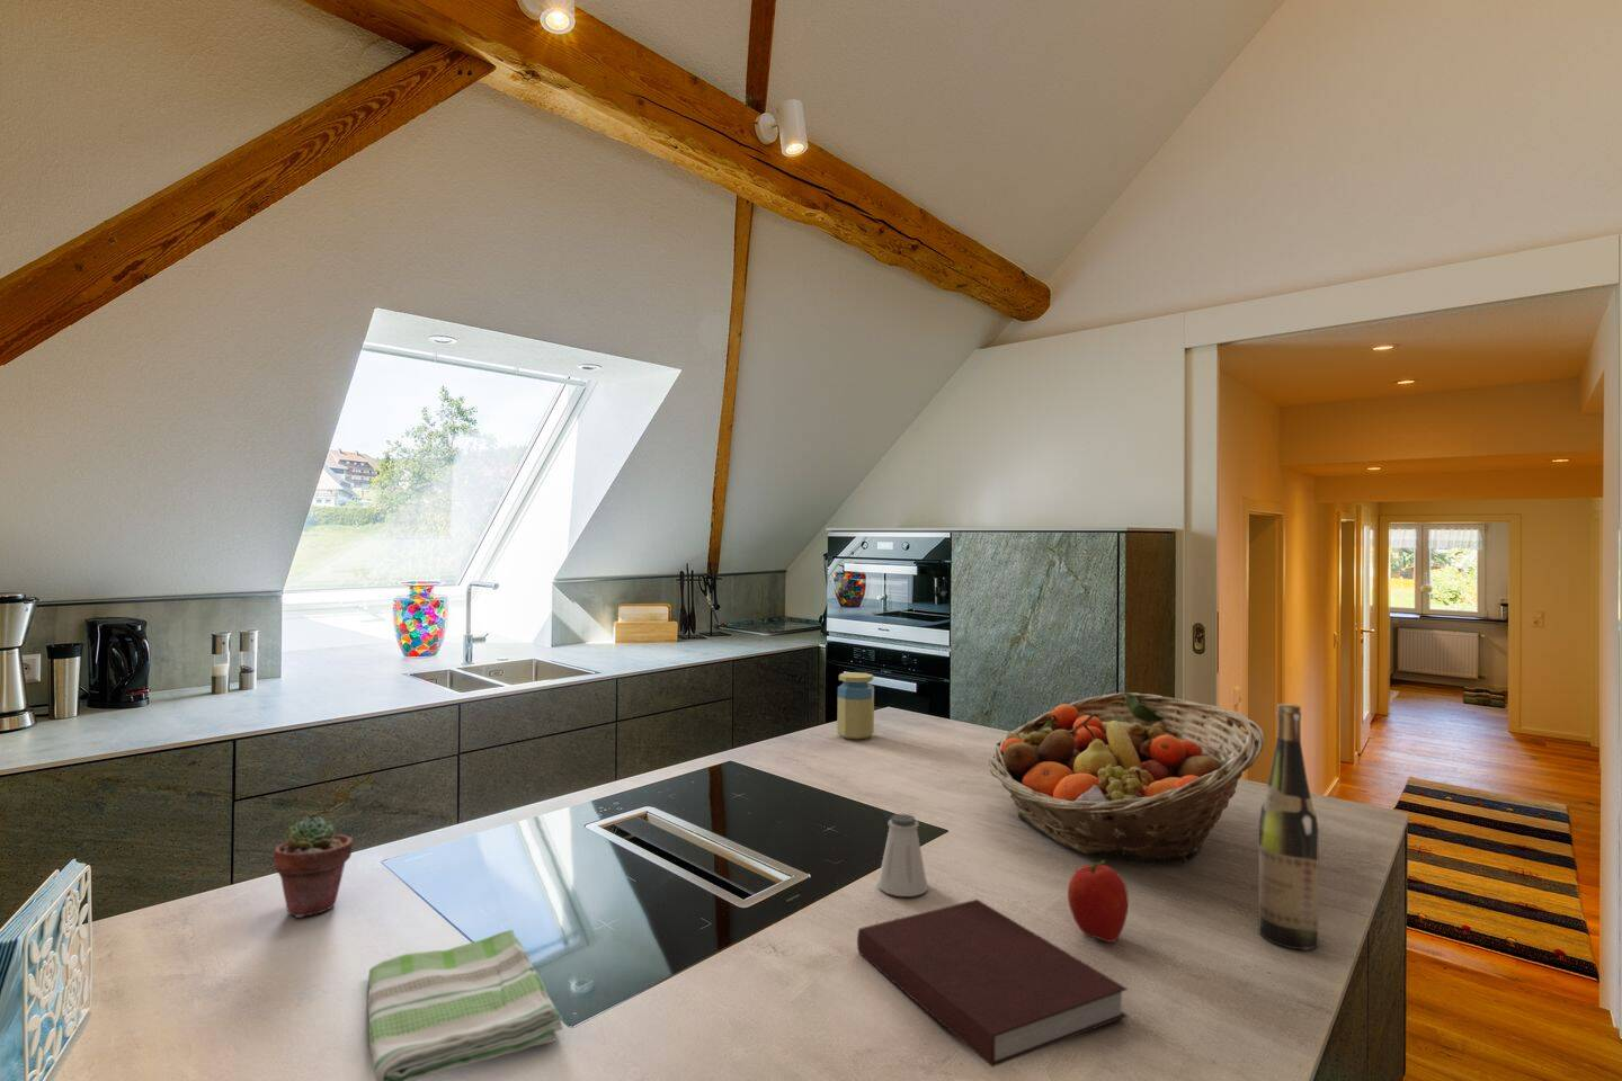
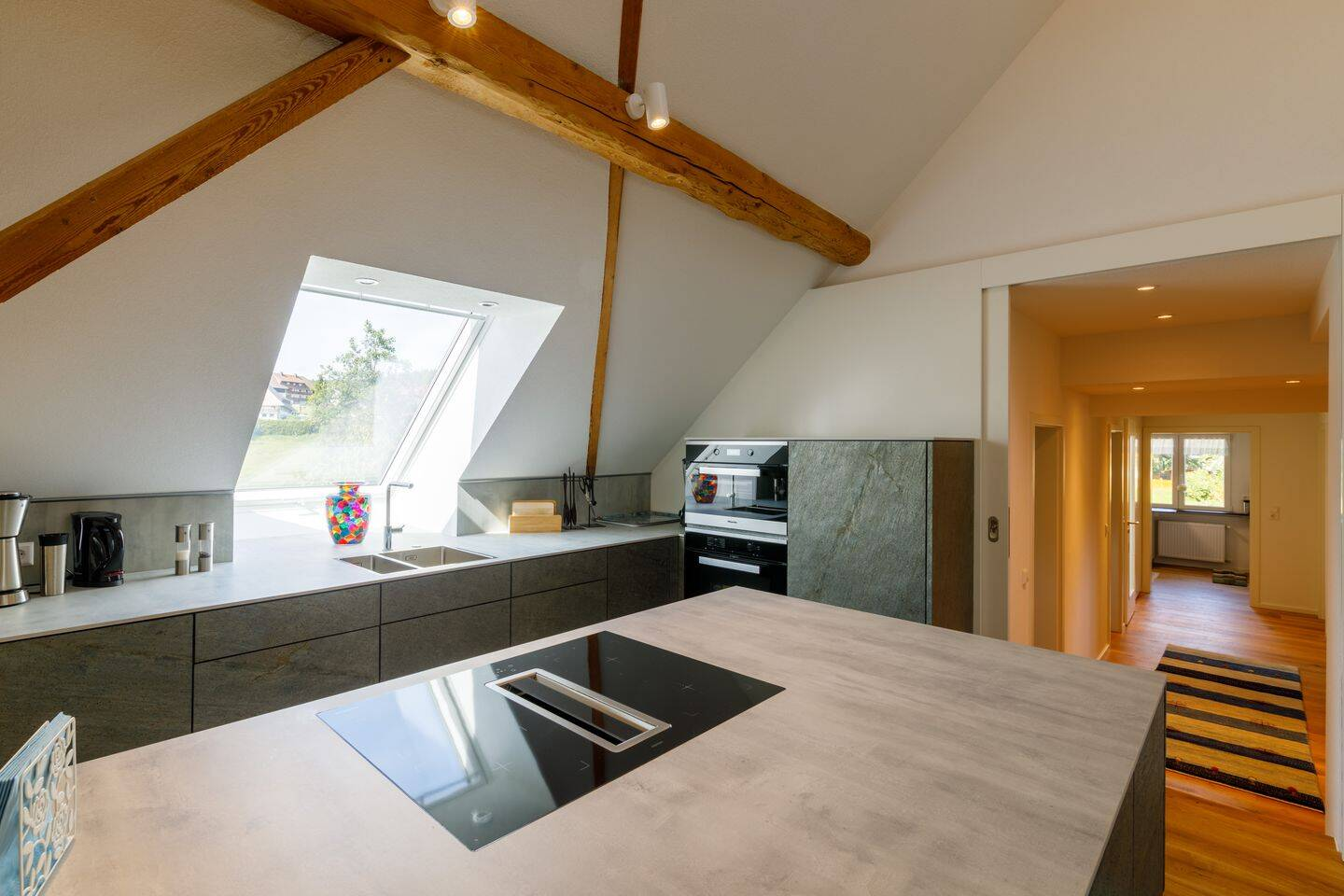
- potted succulent (313, 861)
- jar (854, 705)
- fruit basket (1115, 766)
- wine bottle (1288, 820)
- notebook (982, 970)
- fruit (1097, 896)
- saltshaker (903, 852)
- dish towel (457, 993)
